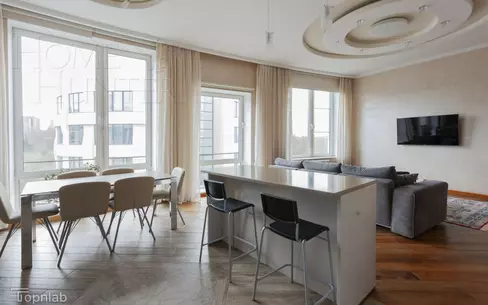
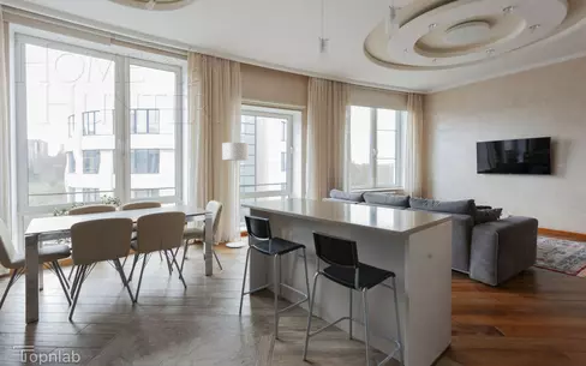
+ floor lamp (235, 194)
